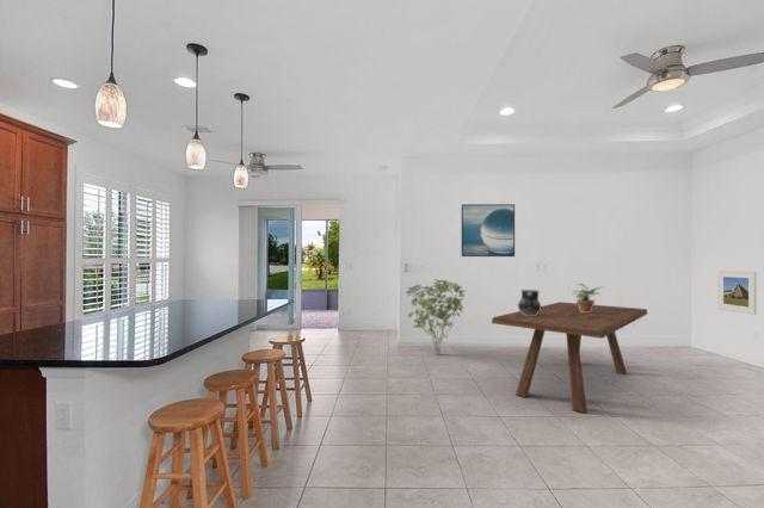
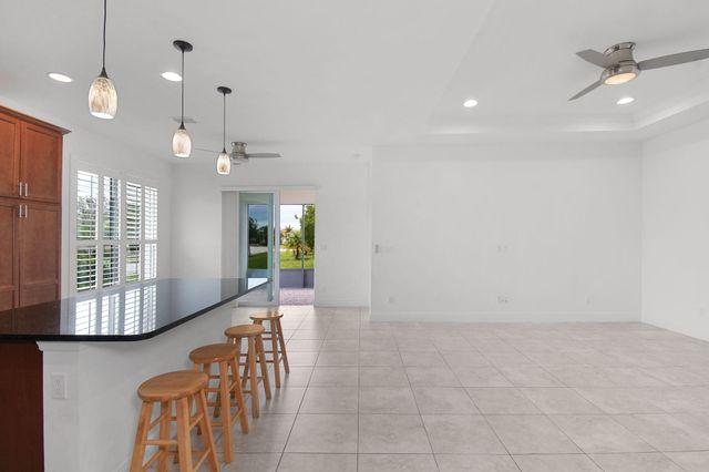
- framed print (735, 291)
- ceramic jug (529, 302)
- shrub (437, 316)
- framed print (487, 230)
- dining table (575, 347)
- potted plant (587, 297)
